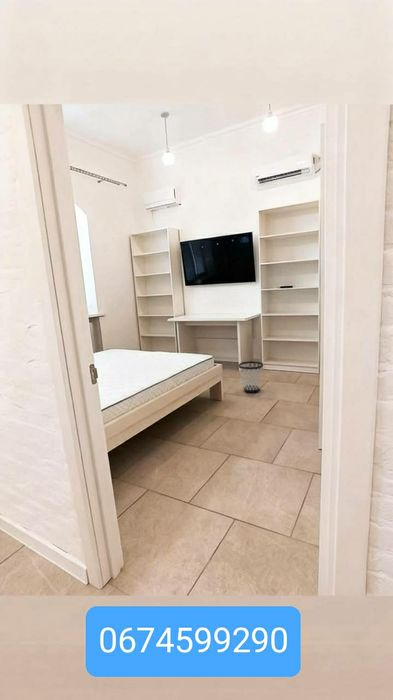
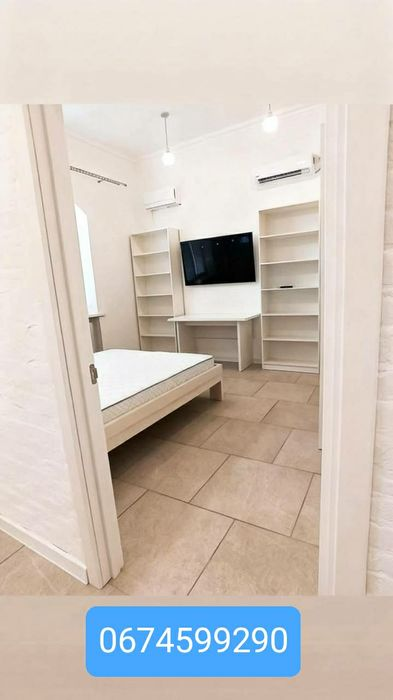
- wastebasket (250, 377)
